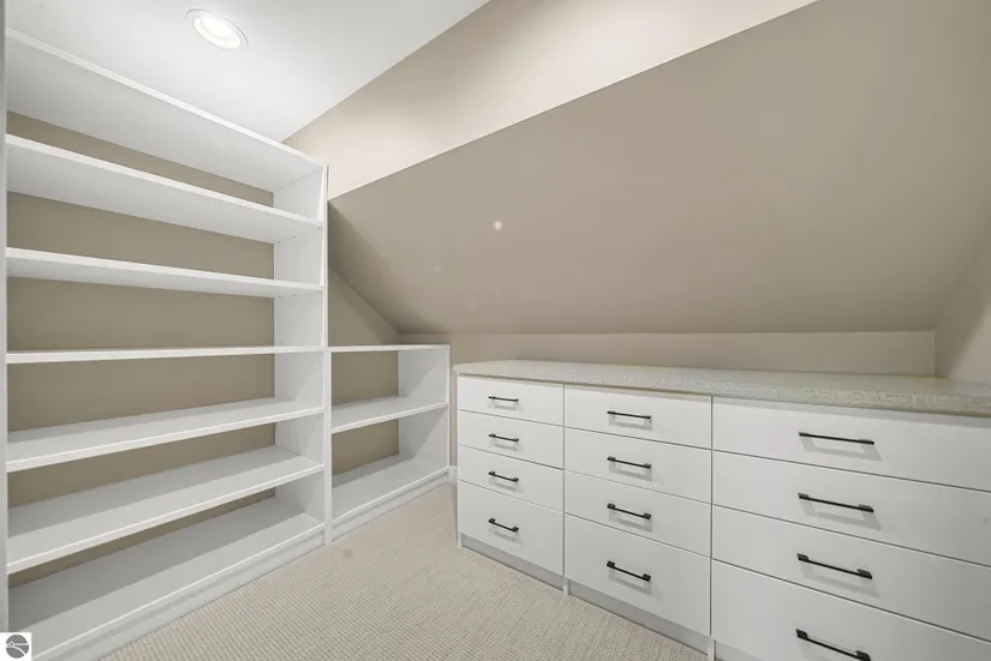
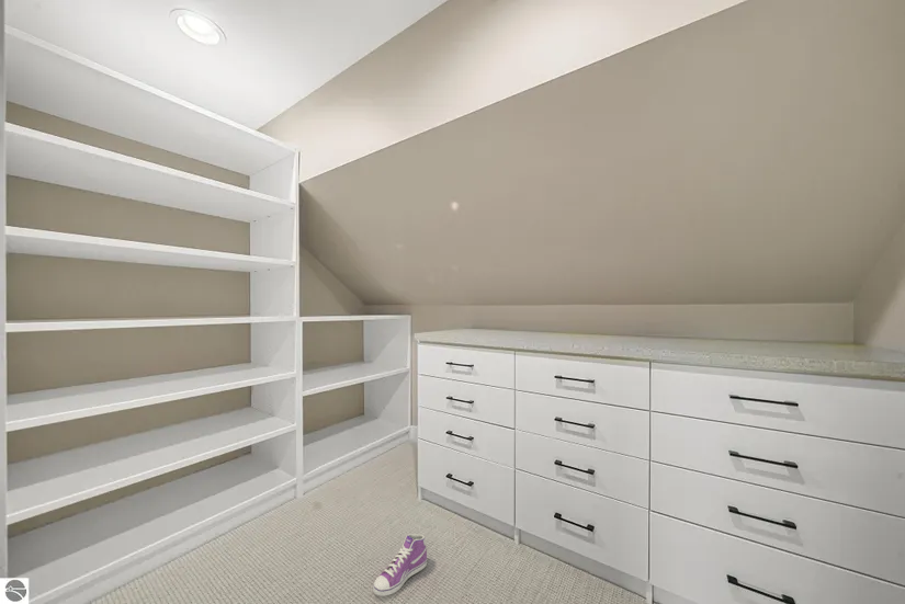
+ sneaker (399, 558)
